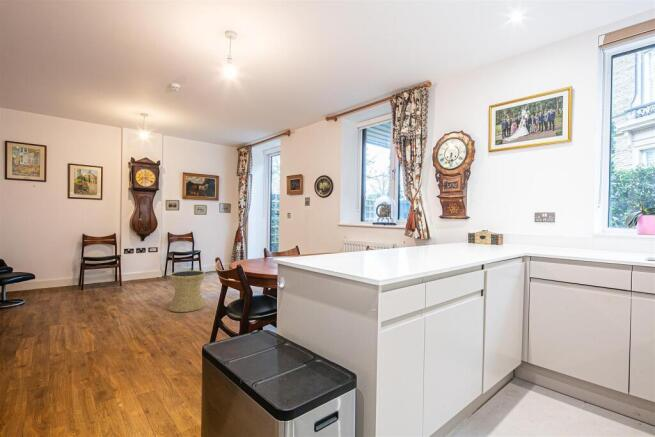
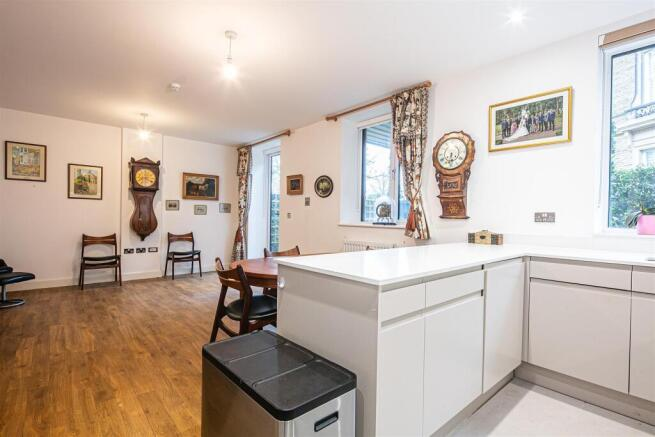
- side table (187, 290)
